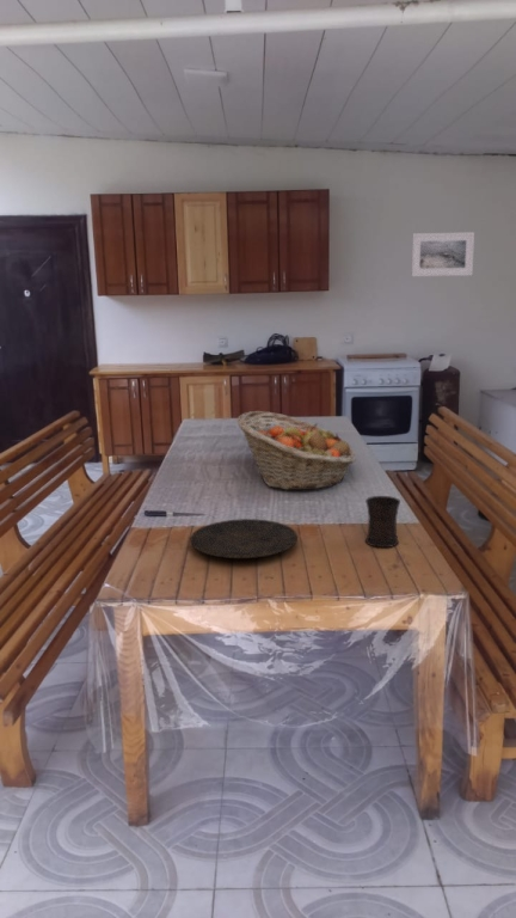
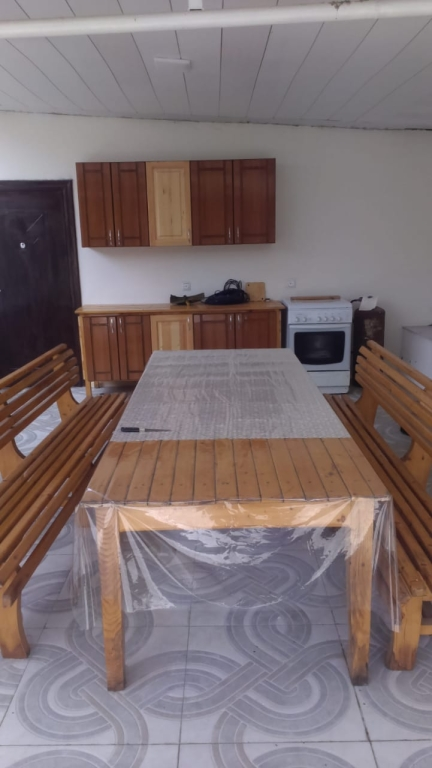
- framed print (442, 255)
- mug (381, 520)
- plate (244, 540)
- fruit basket (296, 446)
